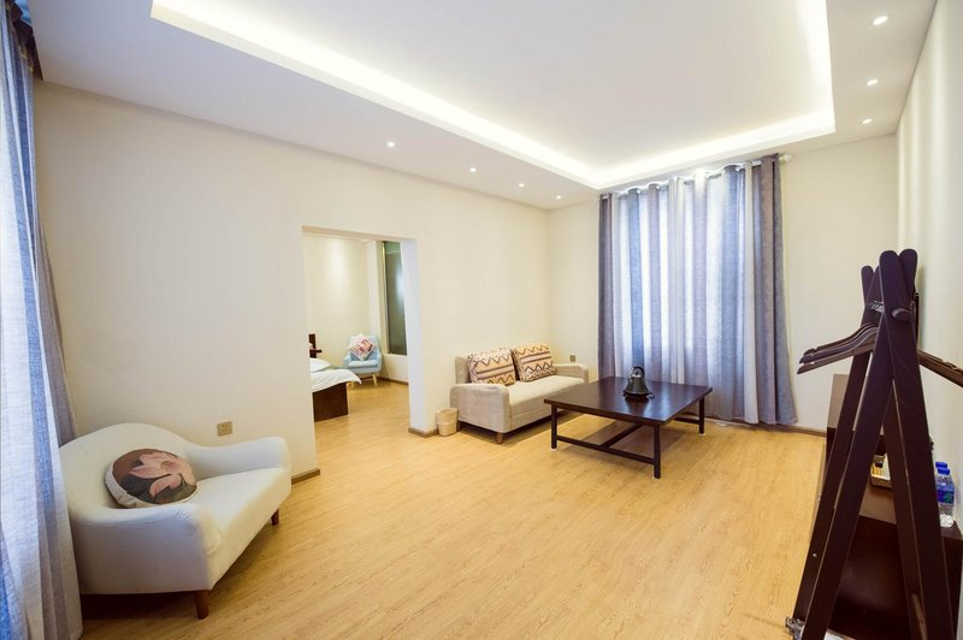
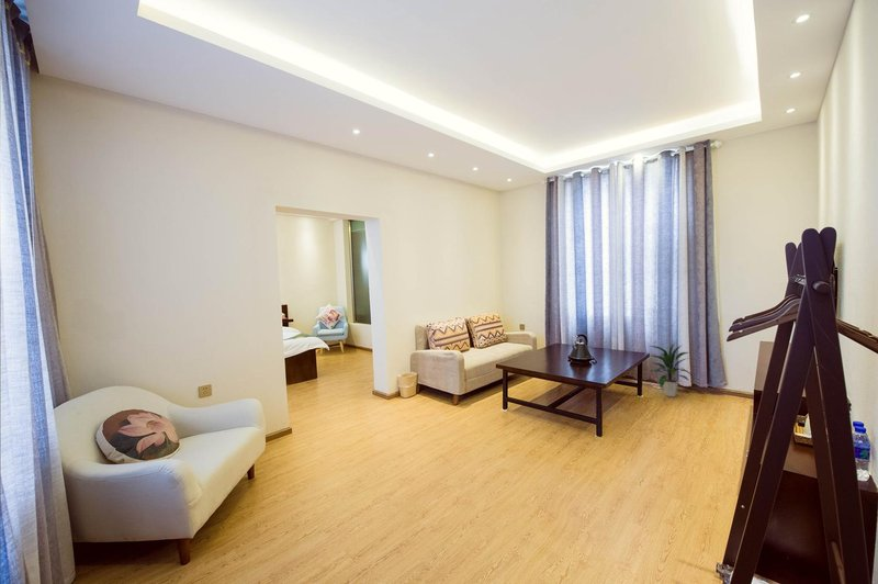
+ indoor plant (668, 368)
